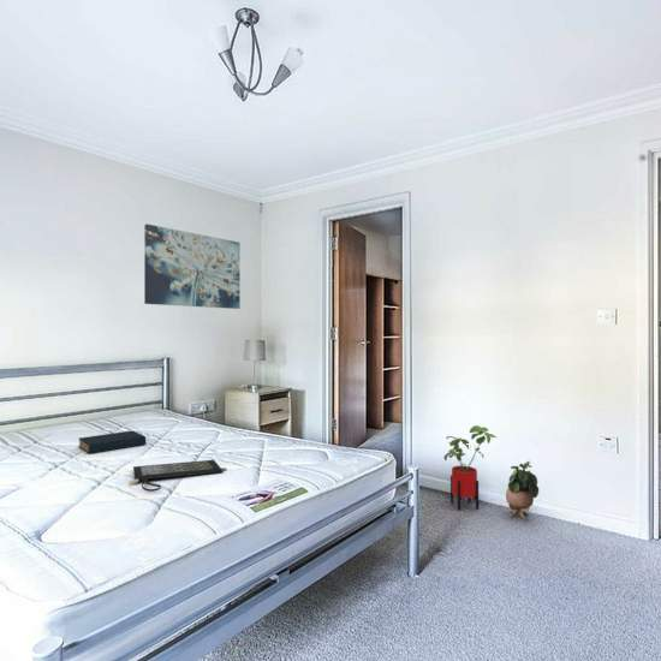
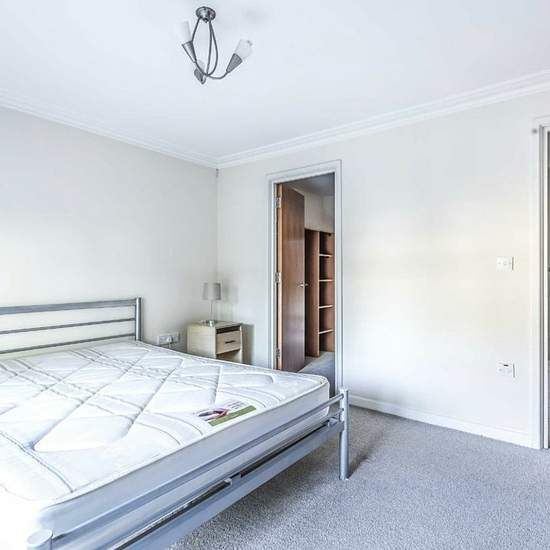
- clutch bag (173, 470)
- house plant (465, 465)
- potted plant (522, 488)
- wall art (196, 270)
- hardback book (112, 441)
